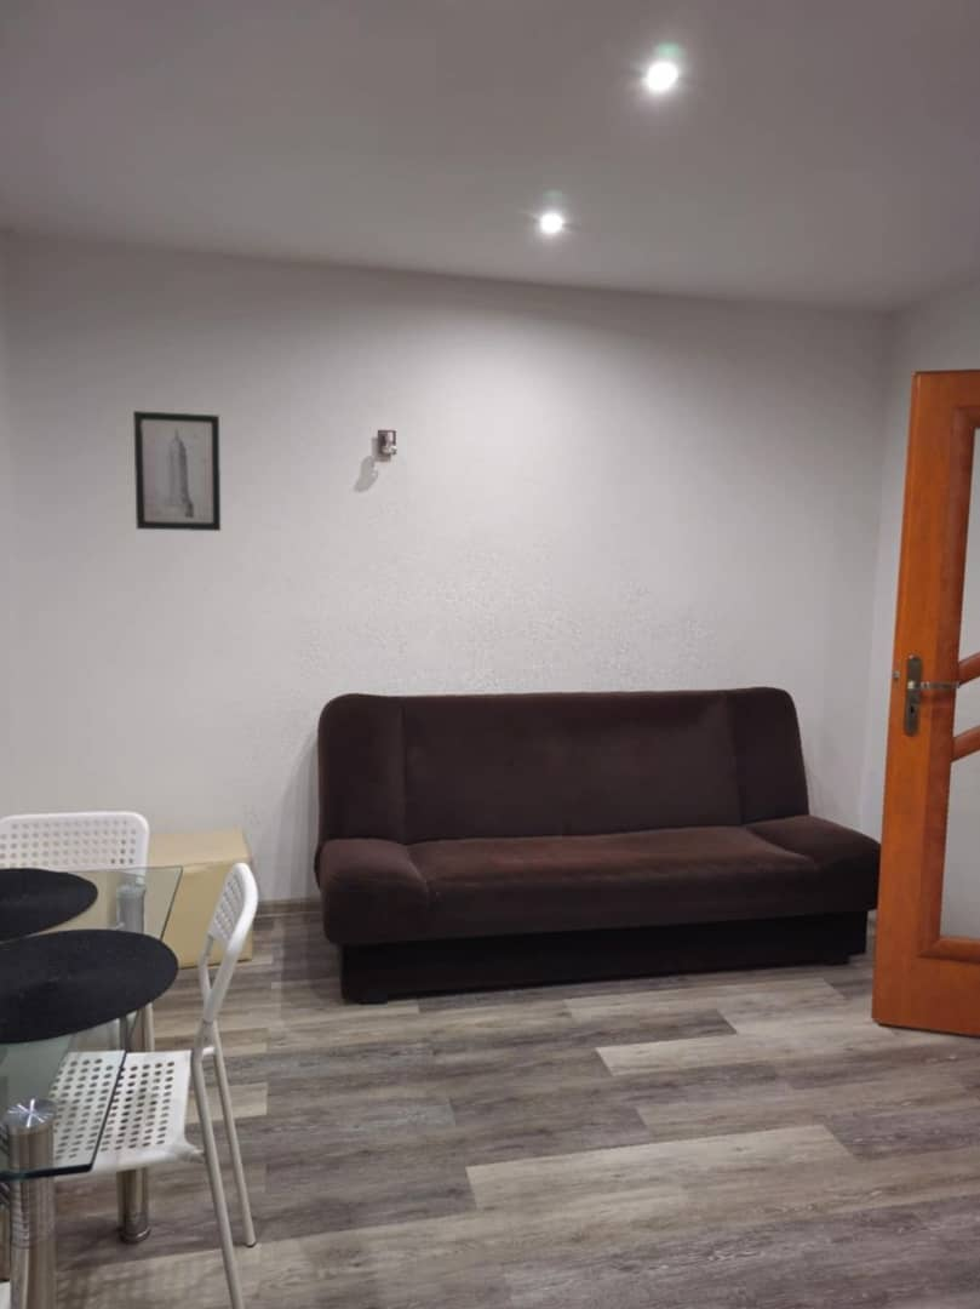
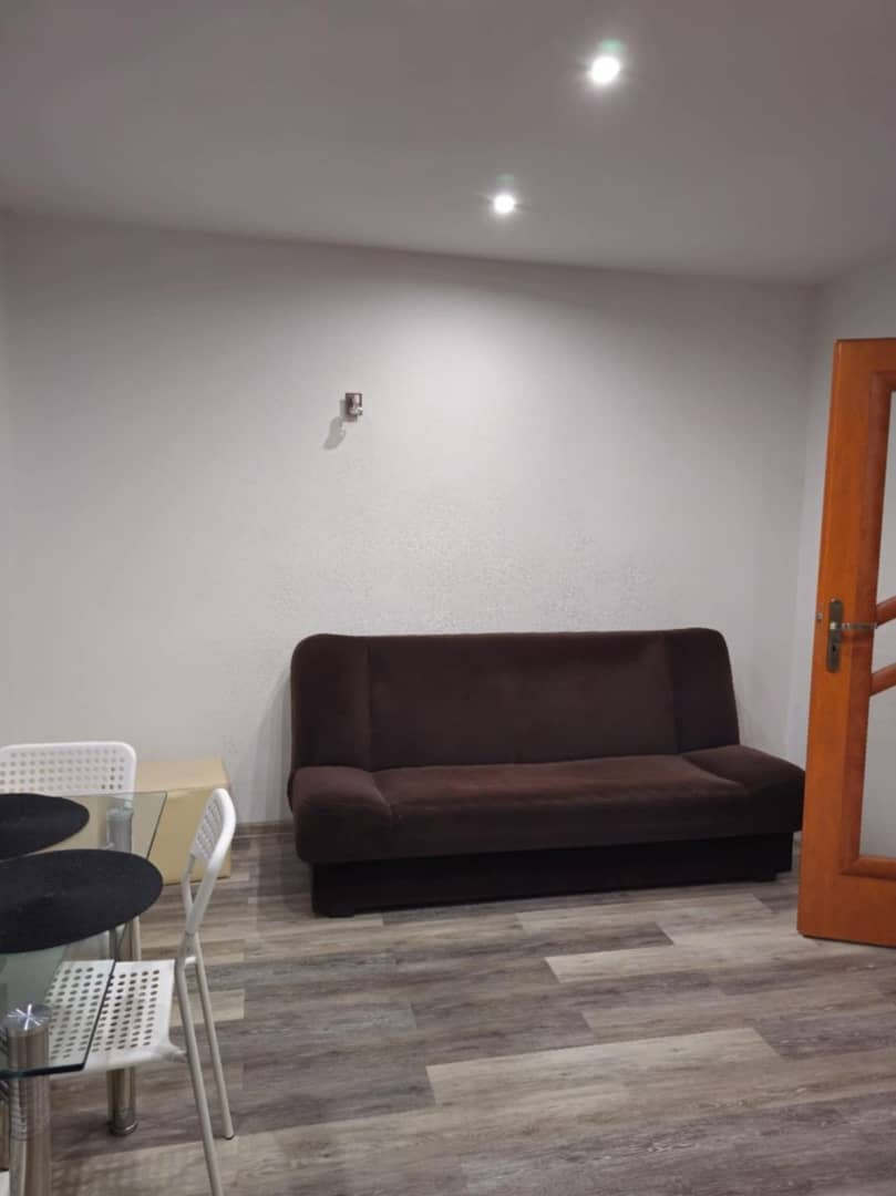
- wall art (177, 471)
